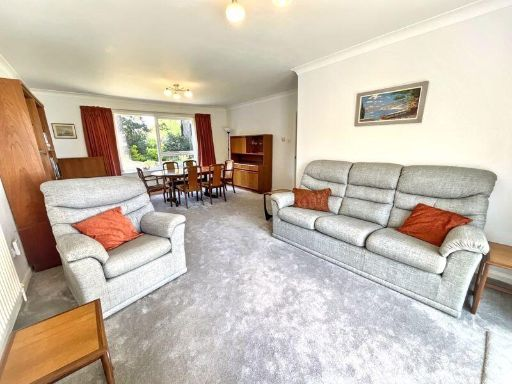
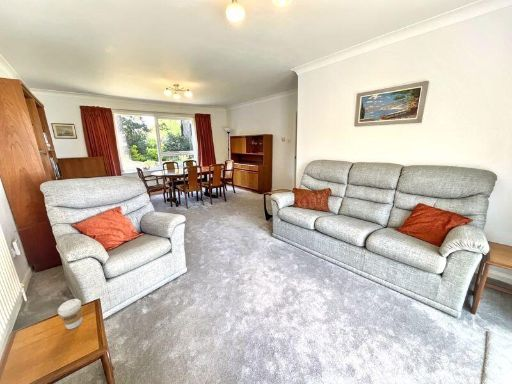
+ coffee cup (71, 314)
